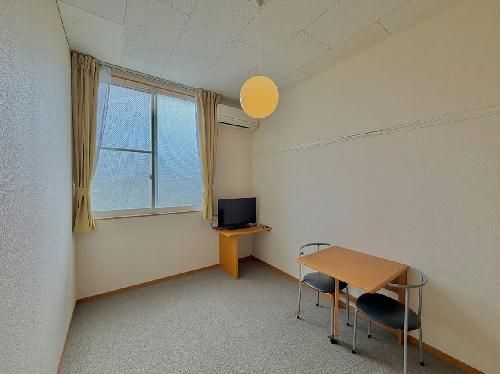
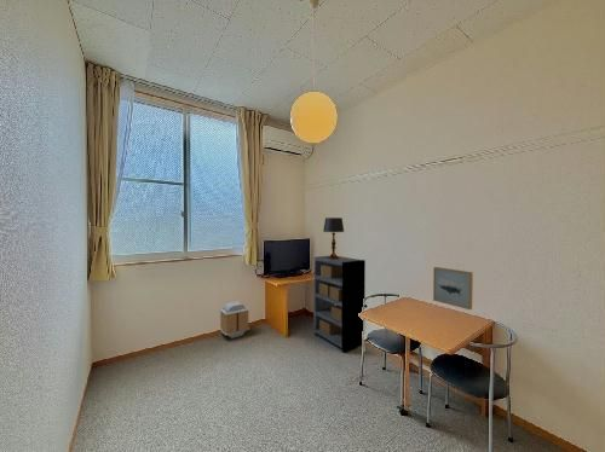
+ wall art (451, 286)
+ air purifier (234, 318)
+ shelving unit (338, 299)
+ table lamp (333, 238)
